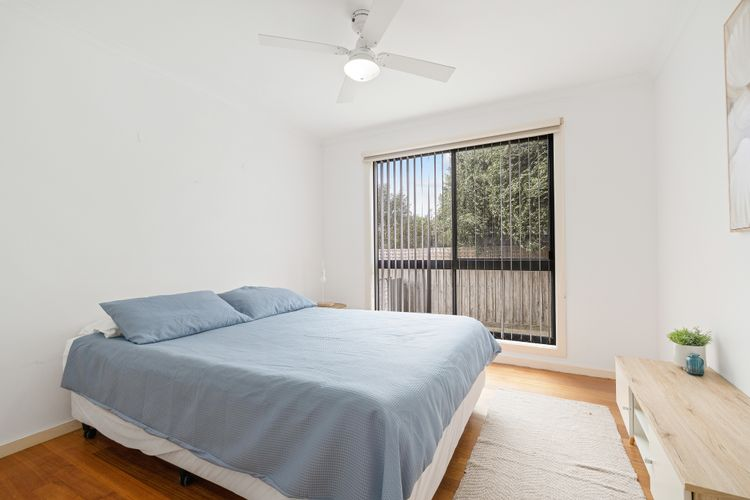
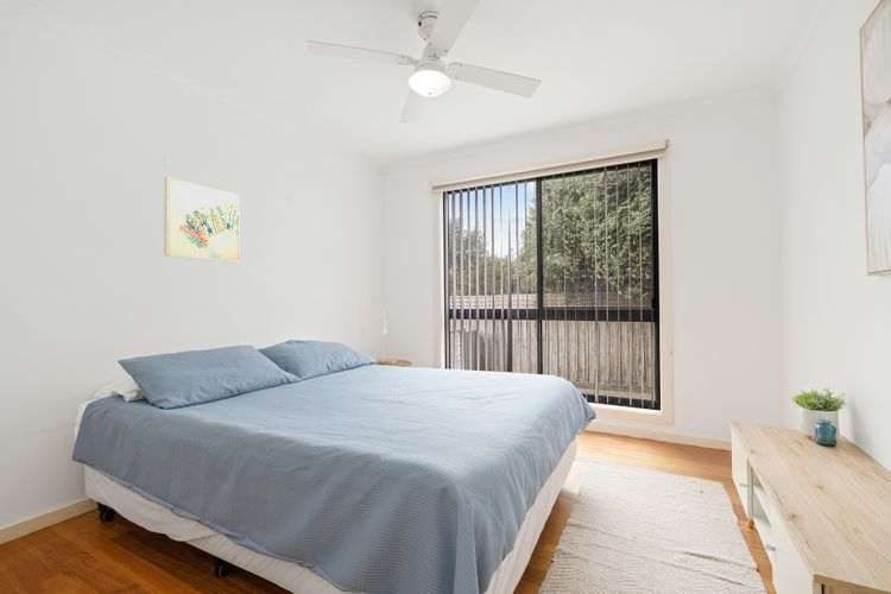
+ wall art (204, 222)
